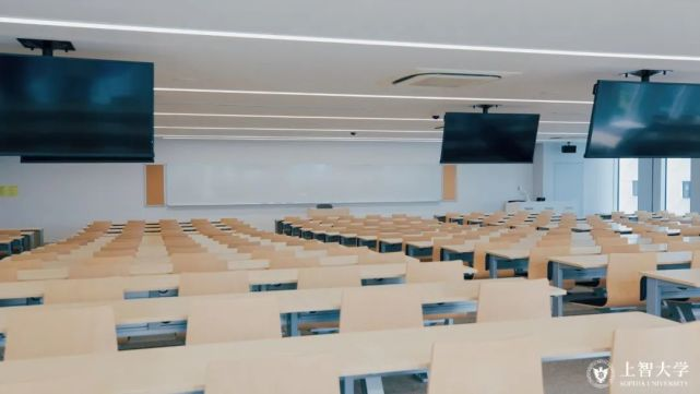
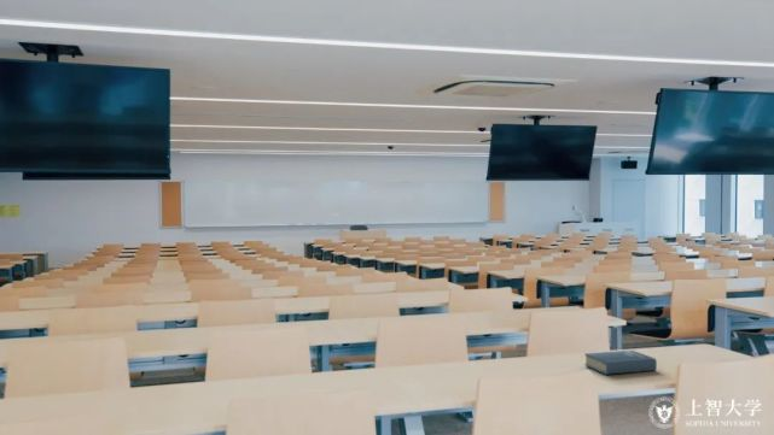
+ book (619, 361)
